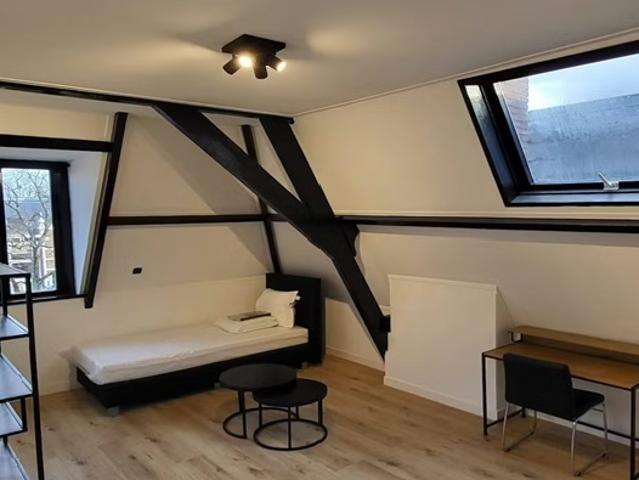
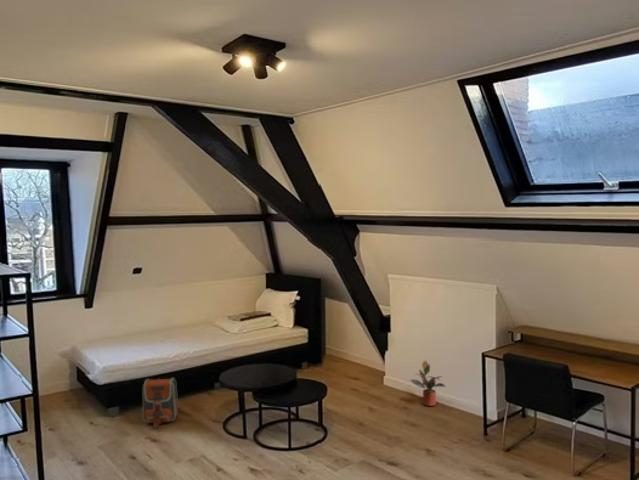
+ potted plant (427, 384)
+ backpack (161, 398)
